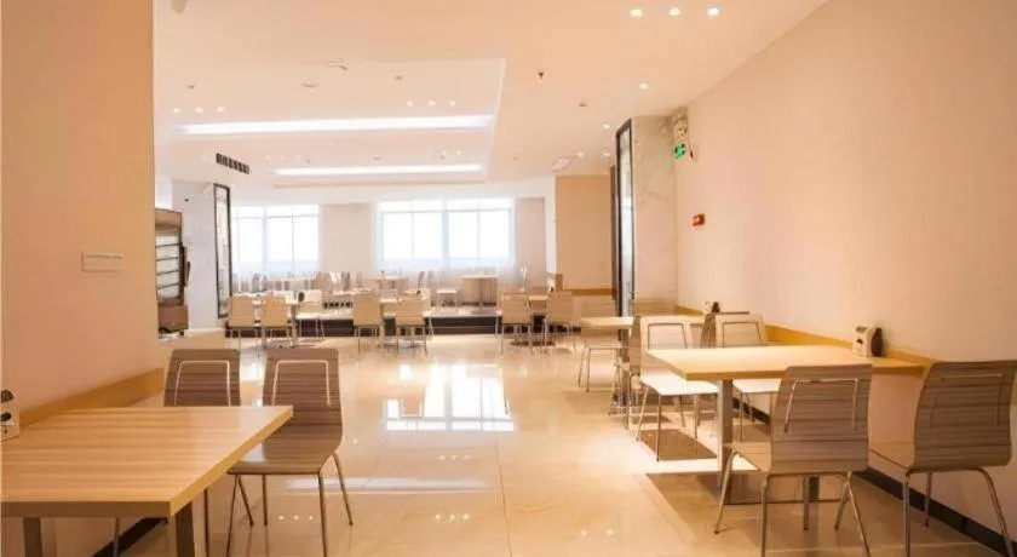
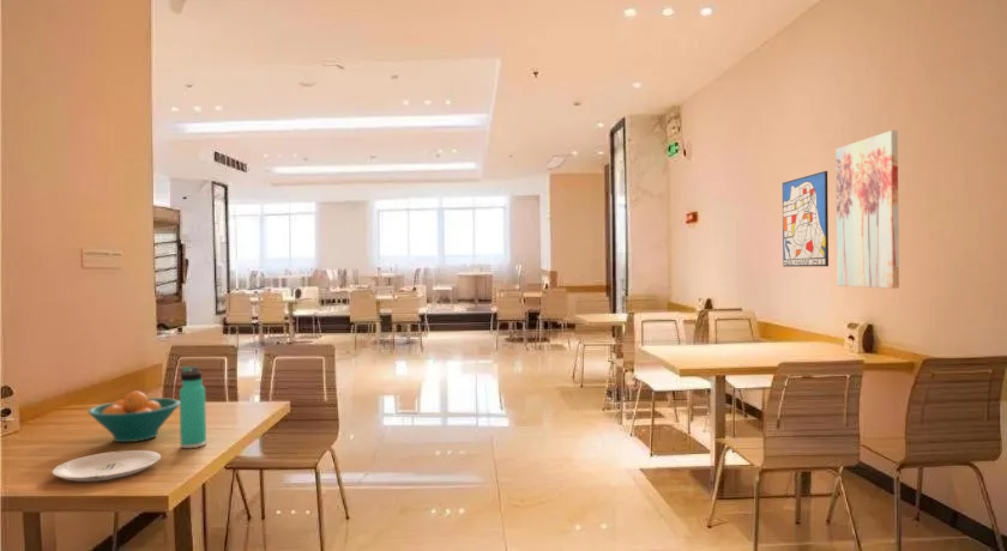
+ wall art (864, 213)
+ plate (108, 466)
+ thermos bottle (192, 406)
+ fruit bowl (135, 414)
+ wall art (803, 222)
